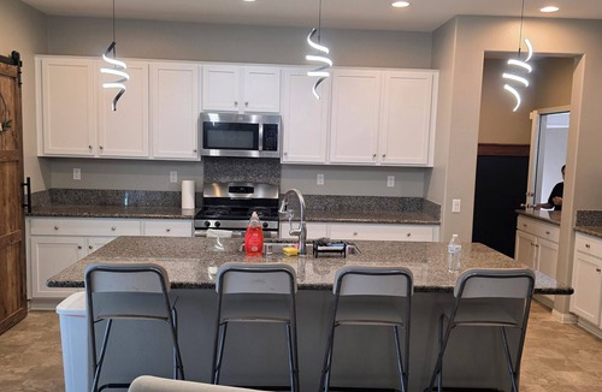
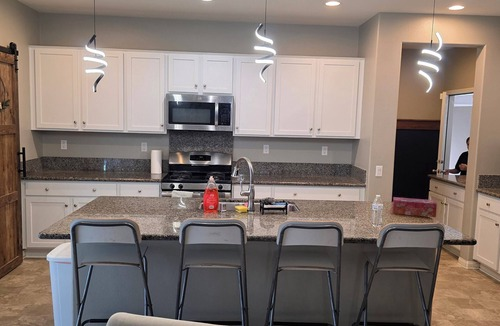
+ tissue box (413, 206)
